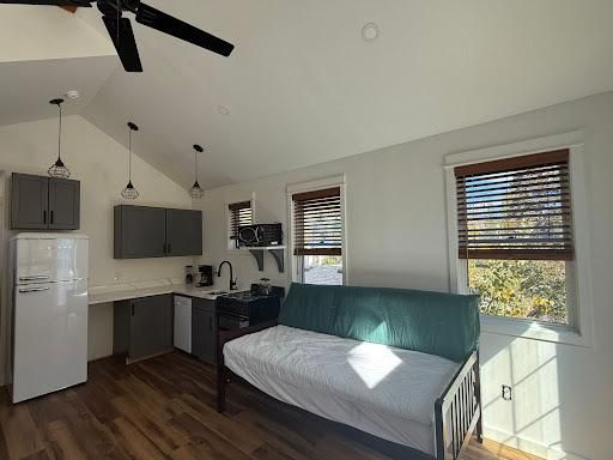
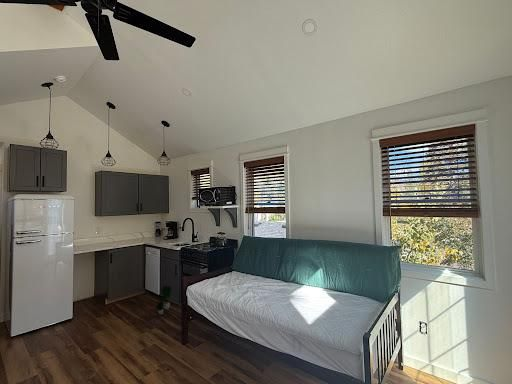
+ potted plant (163, 298)
